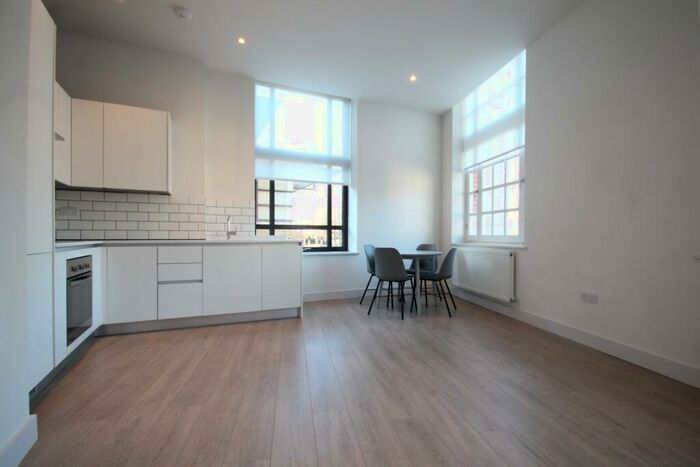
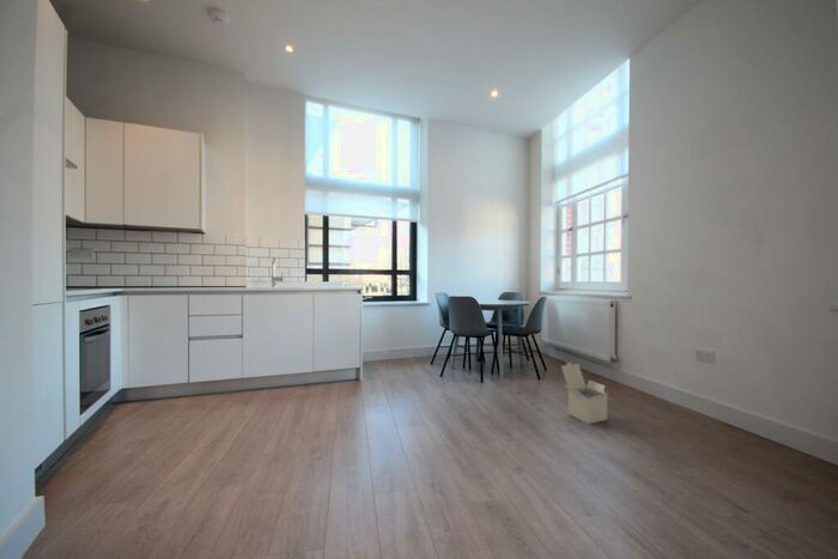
+ cardboard box (583, 391)
